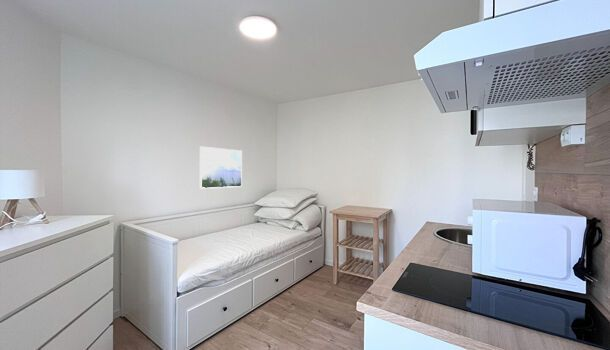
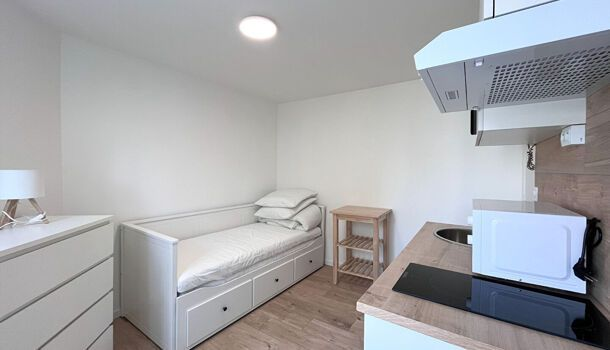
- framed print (222, 168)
